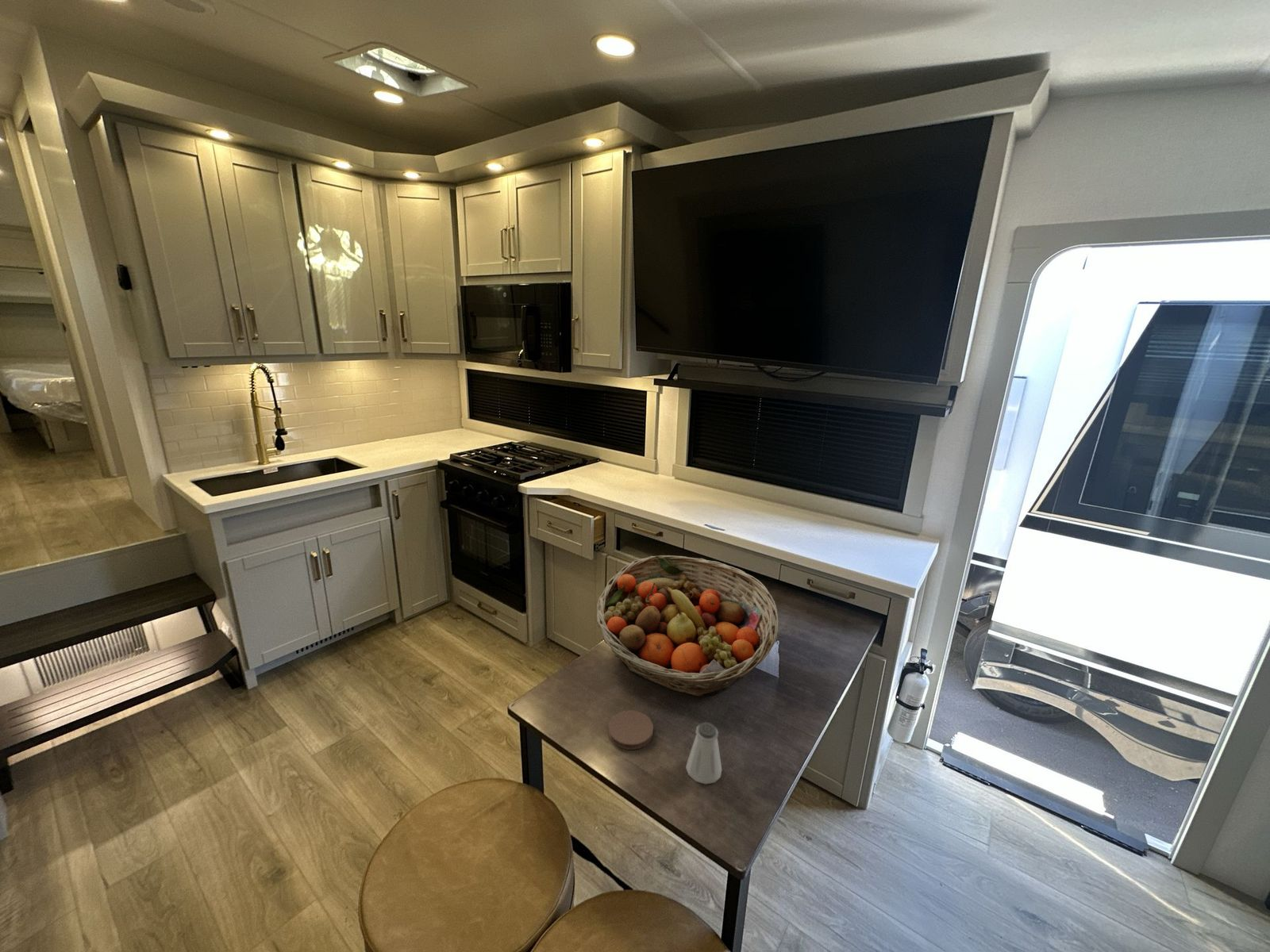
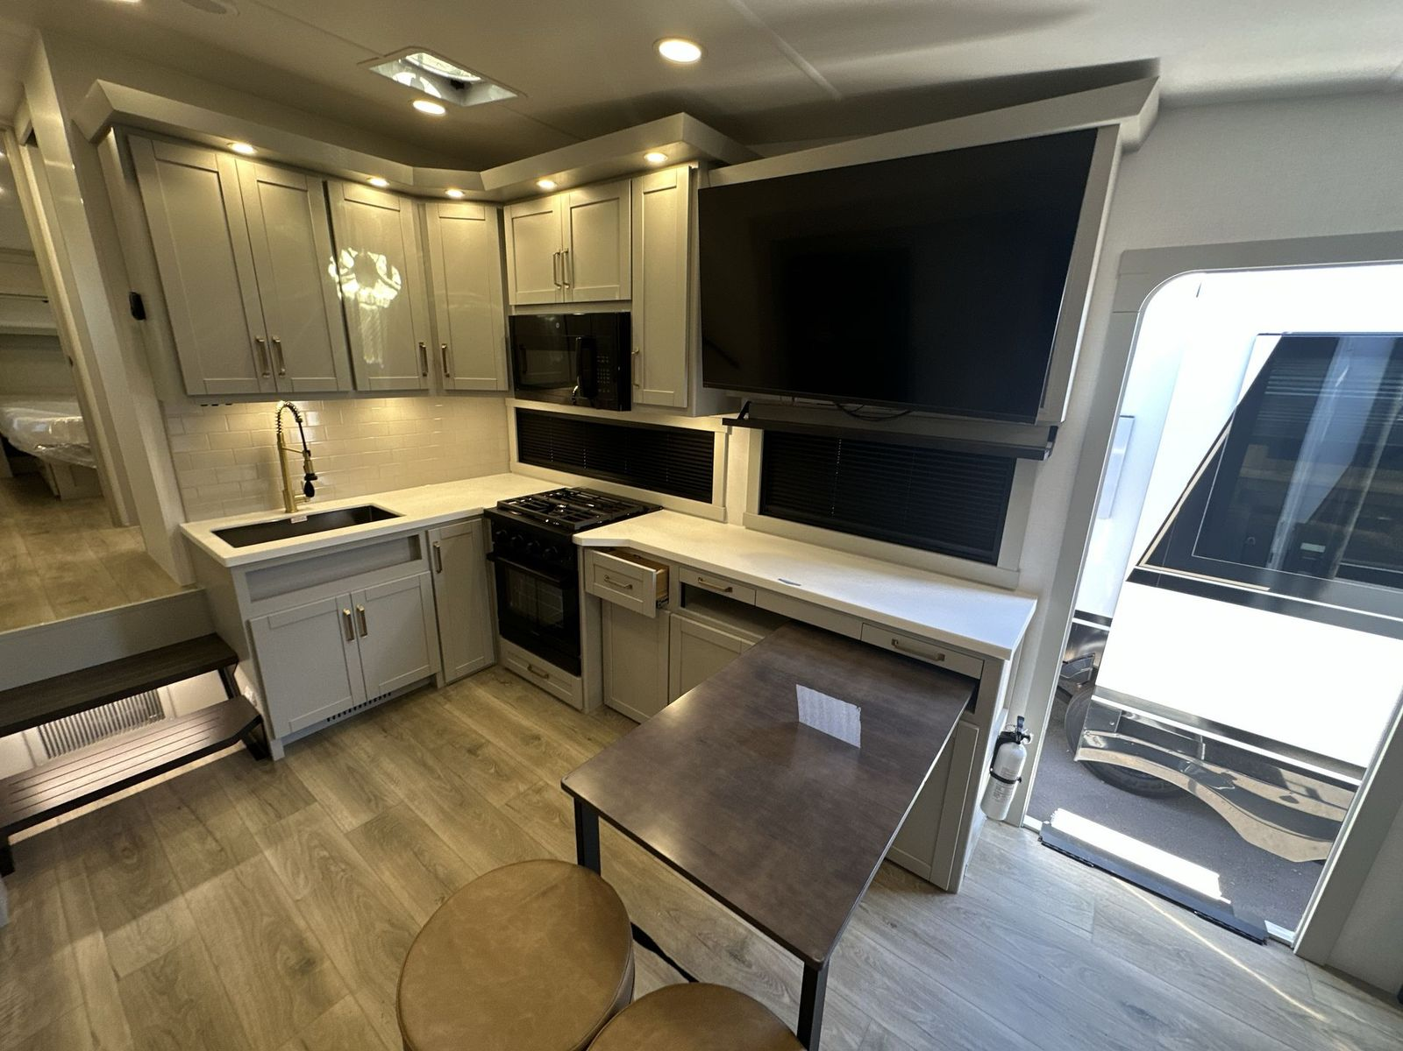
- fruit basket (683, 620)
- saltshaker (705, 749)
- coaster (630, 729)
